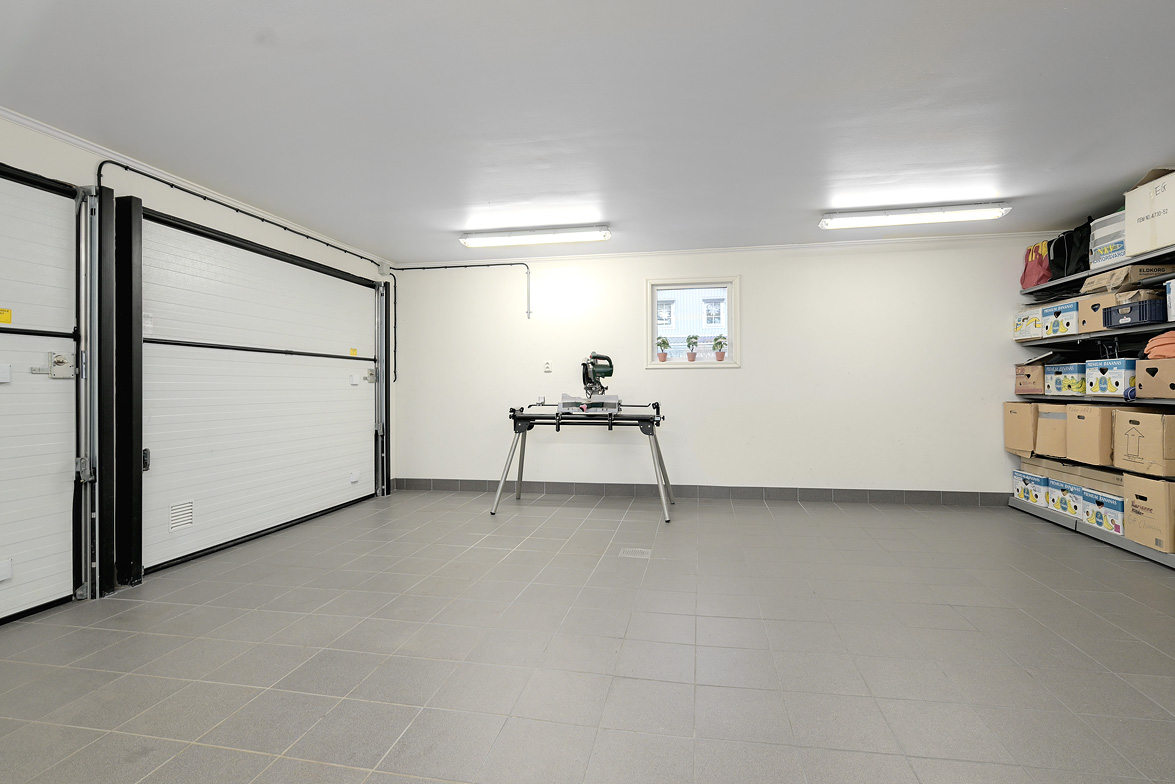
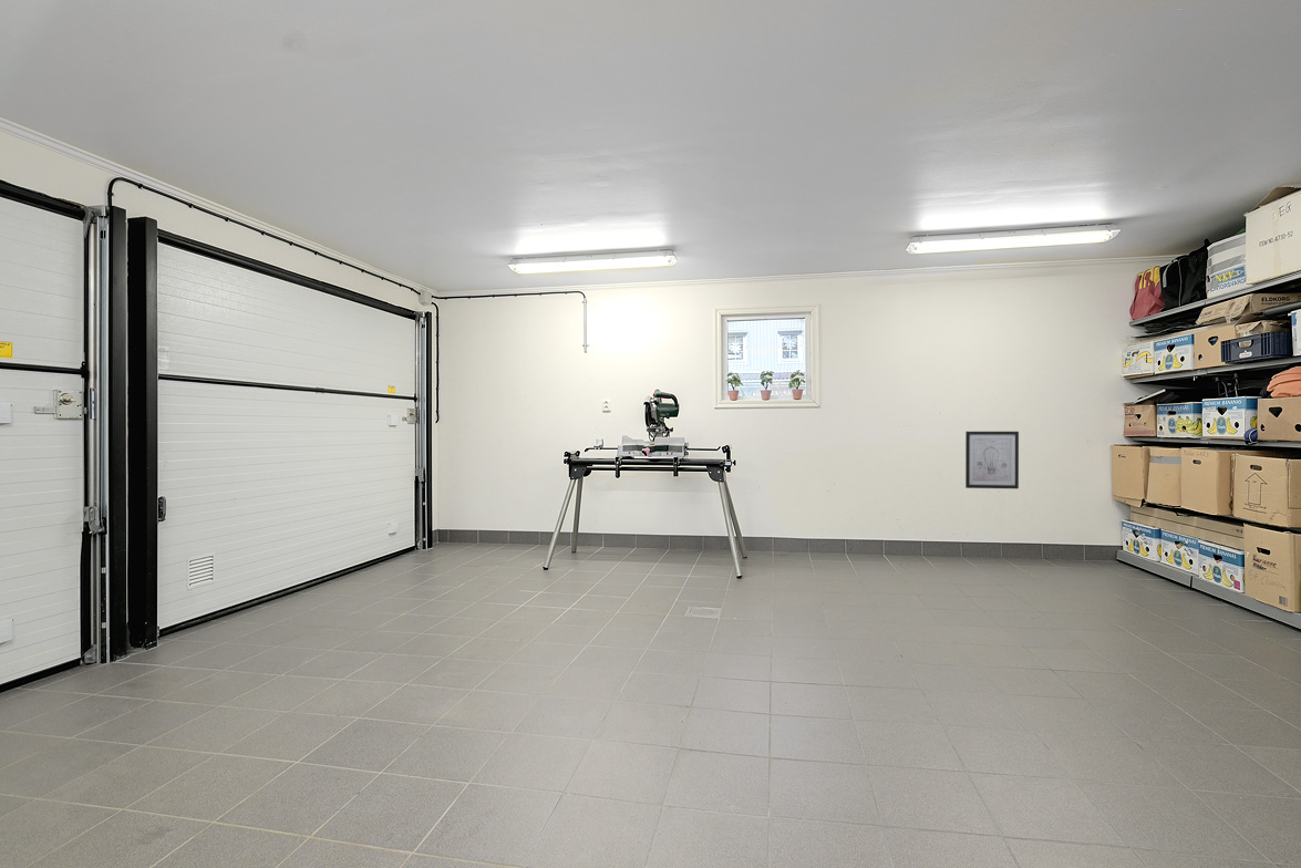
+ wall art (991, 459)
